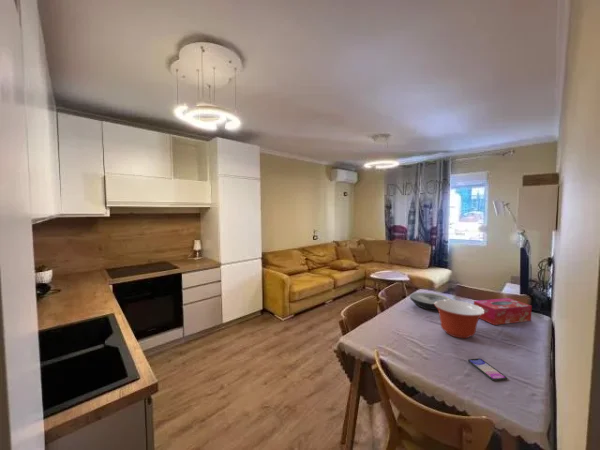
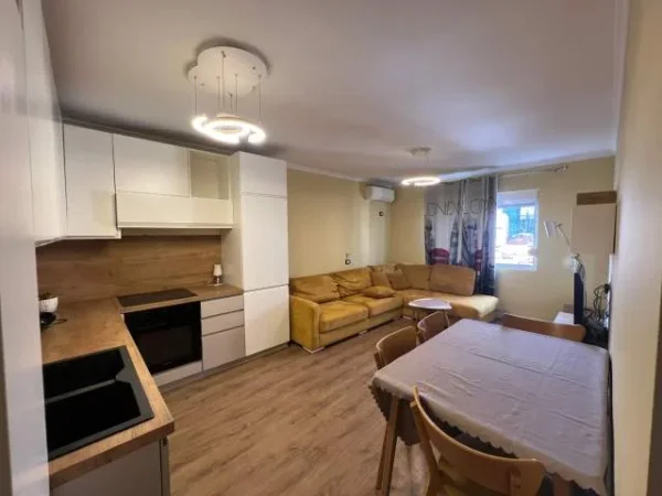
- smartphone (486, 368)
- mixing bowl (457, 320)
- plate (430, 302)
- tissue box (501, 310)
